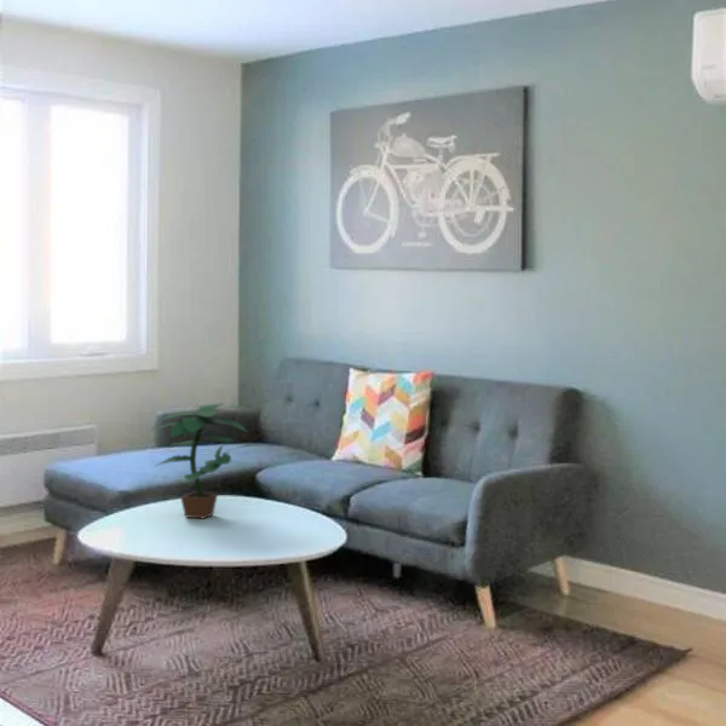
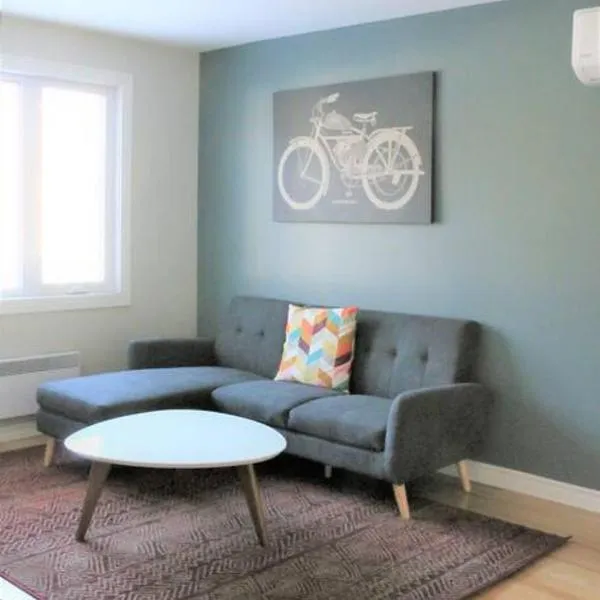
- potted plant (206, 461)
